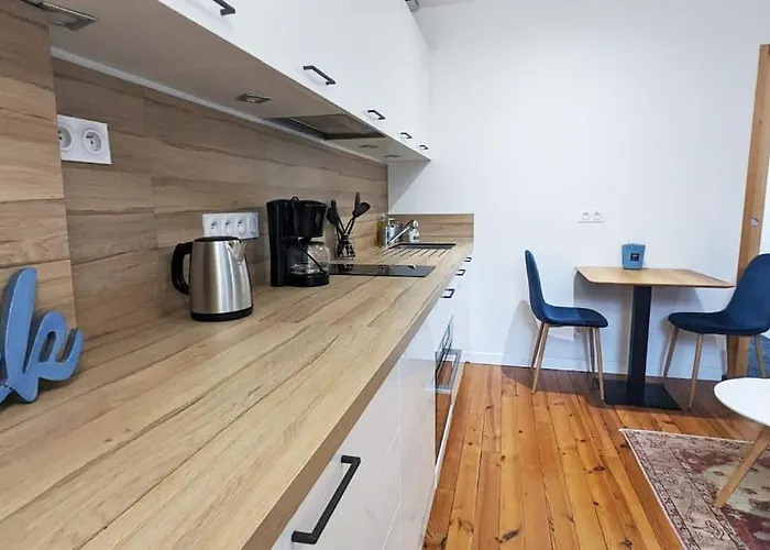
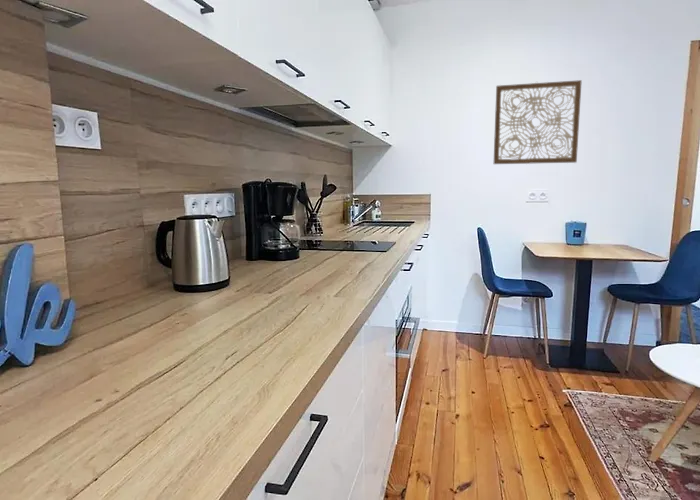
+ wall art (533, 125)
